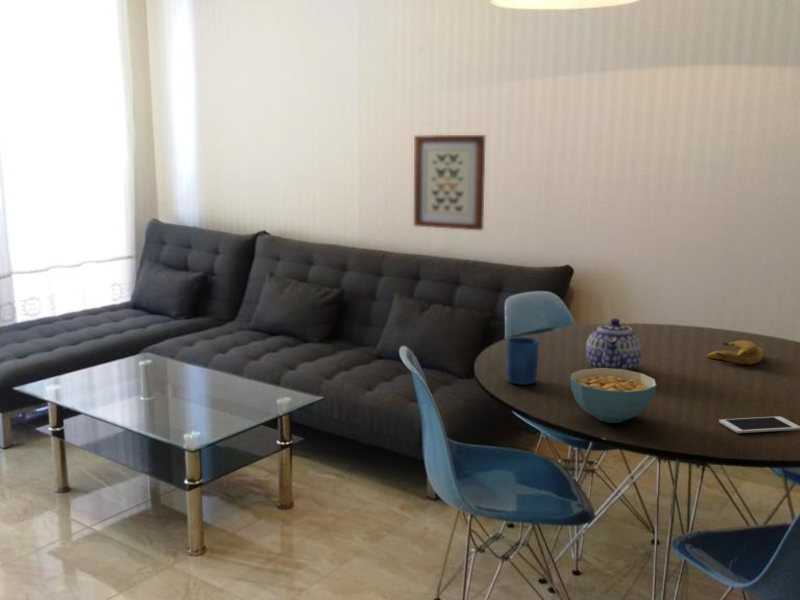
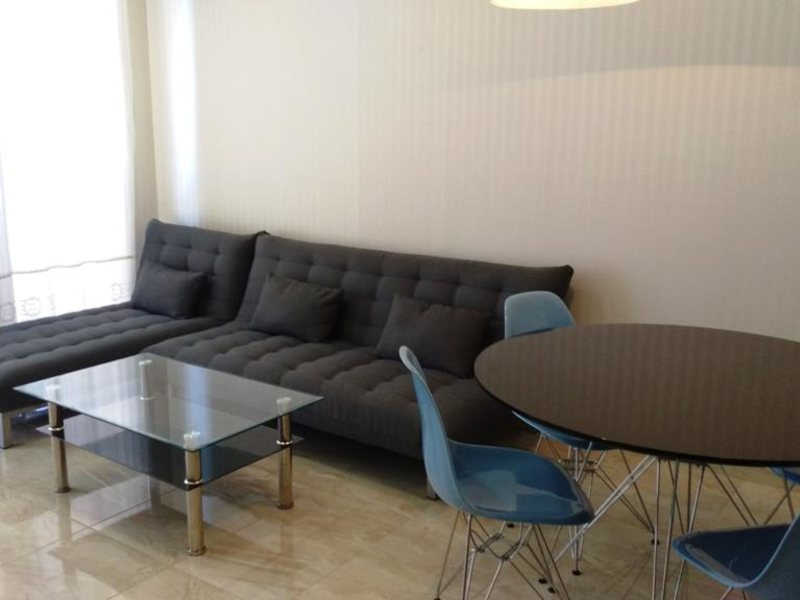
- teapot (613, 344)
- cell phone (759, 424)
- cereal bowl (611, 399)
- wall art (448, 182)
- banana (735, 350)
- mug (523, 359)
